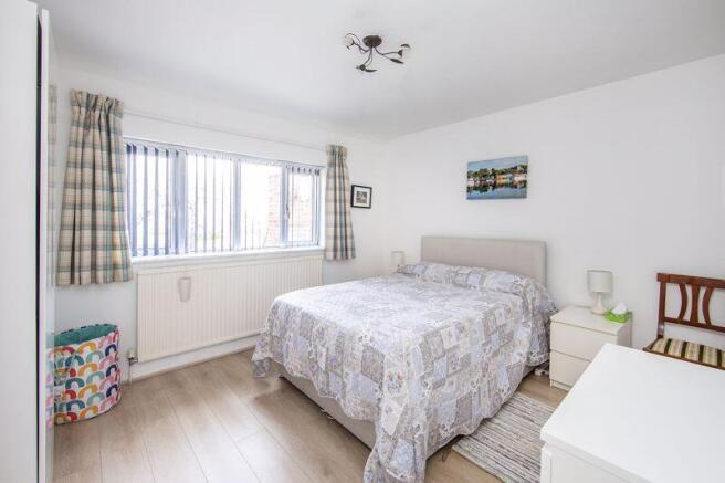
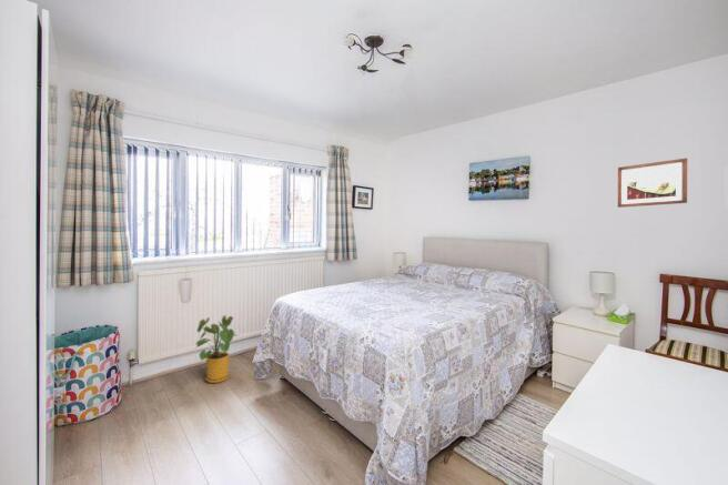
+ house plant (215, 348)
+ wall art (650, 184)
